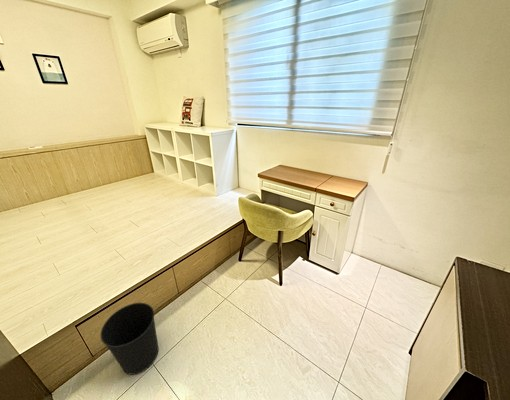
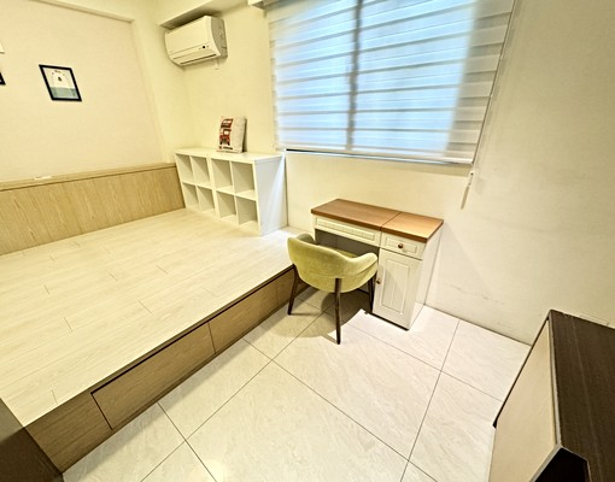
- wastebasket (135, 340)
